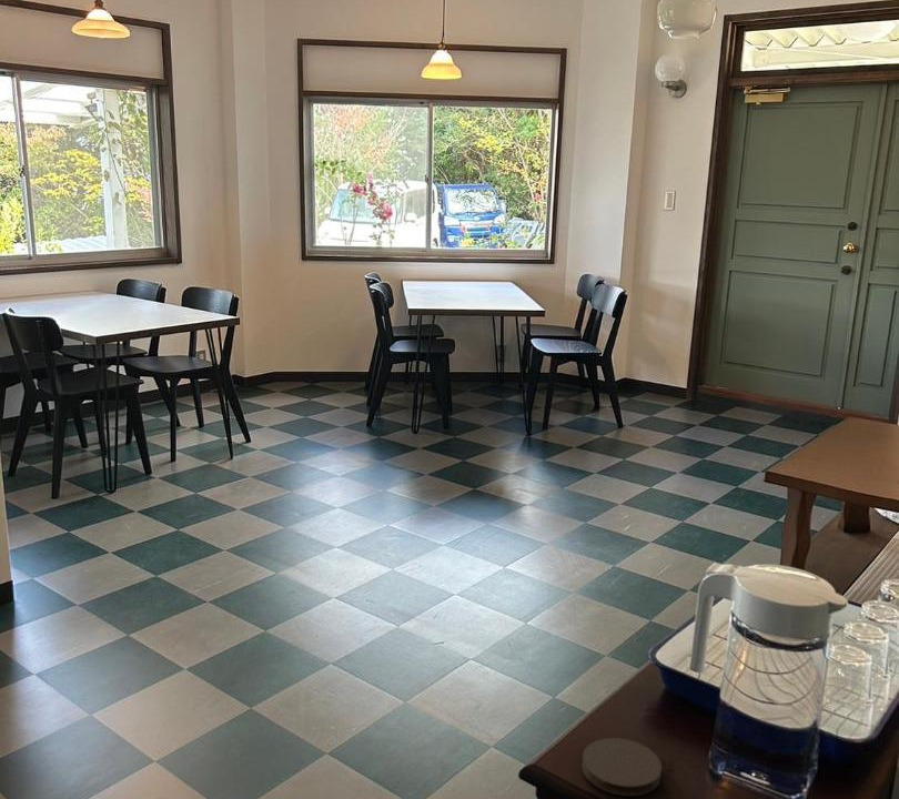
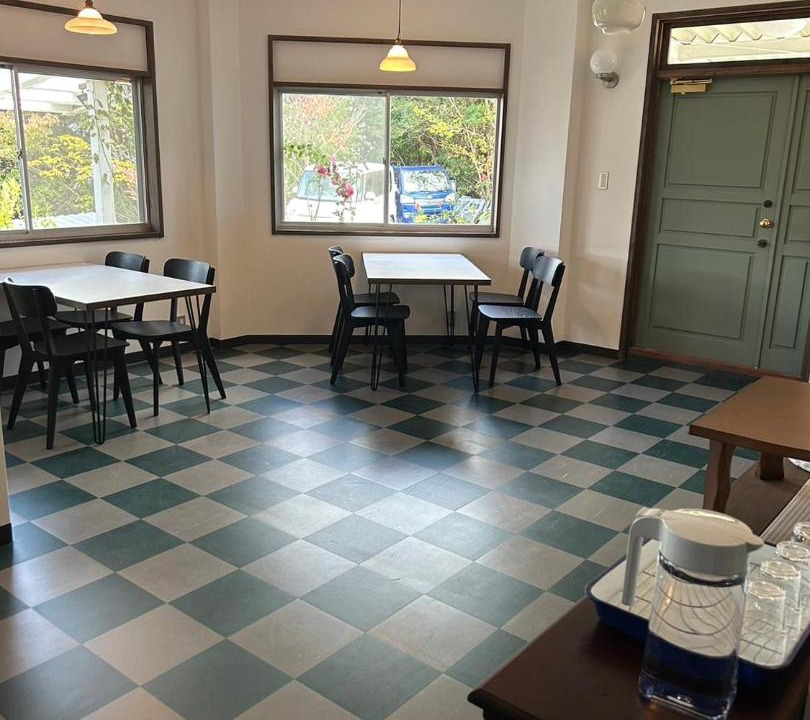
- coaster (620, 766)
